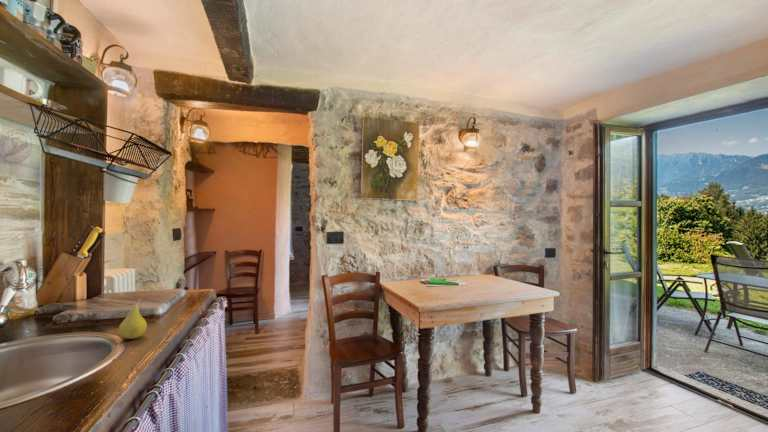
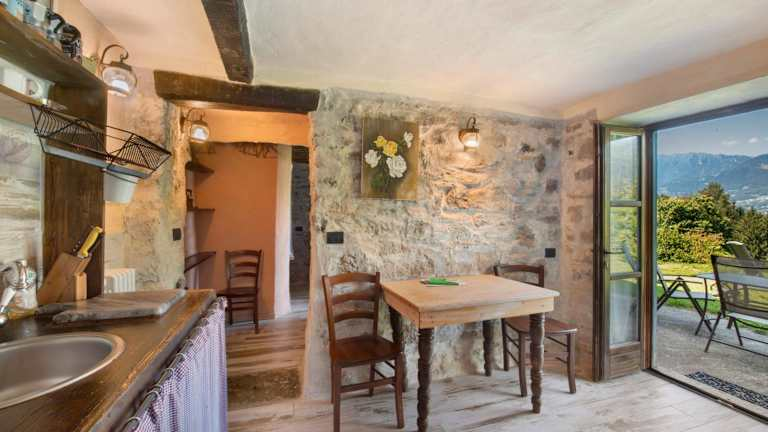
- fruit (134, 318)
